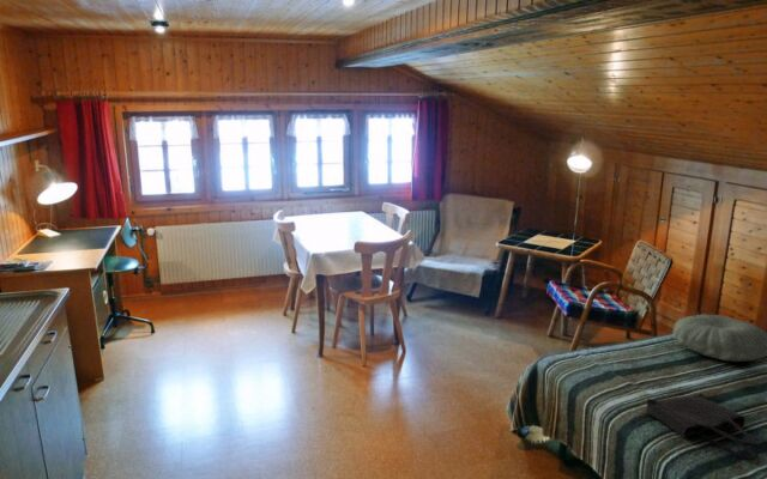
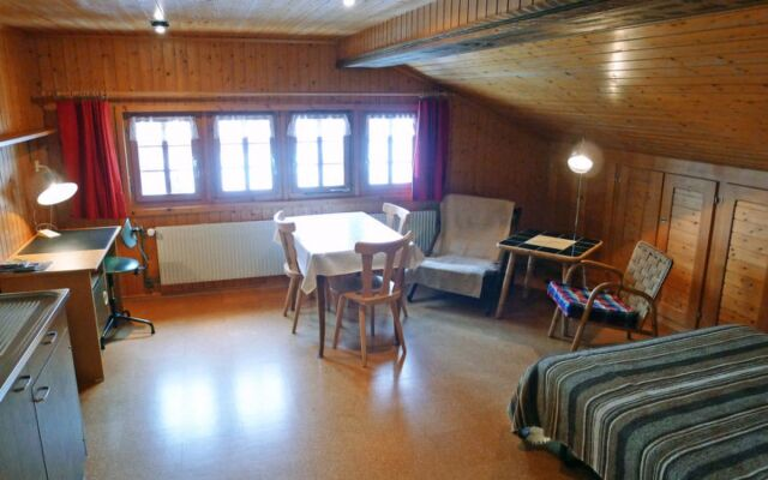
- tote bag (709, 424)
- pillow (720, 335)
